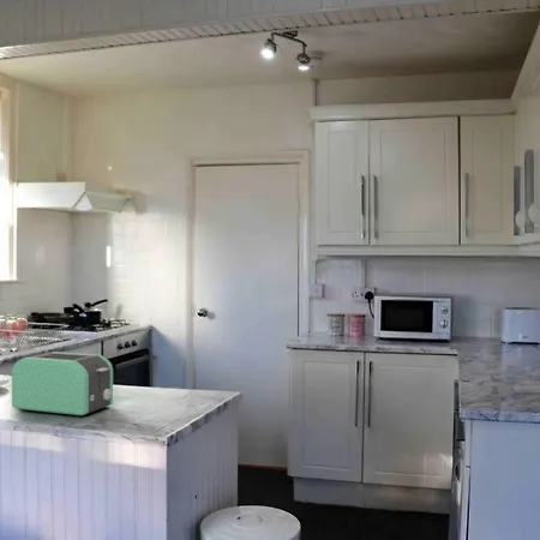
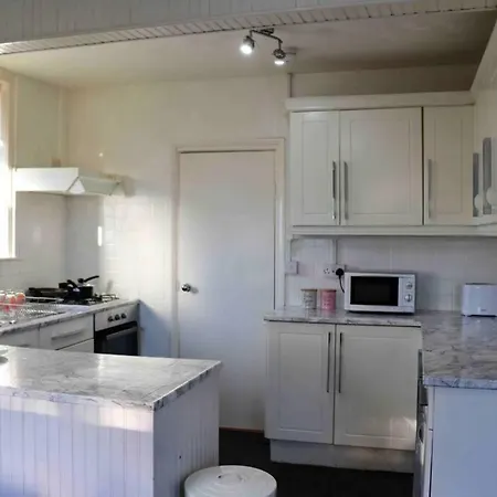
- toaster (62, 382)
